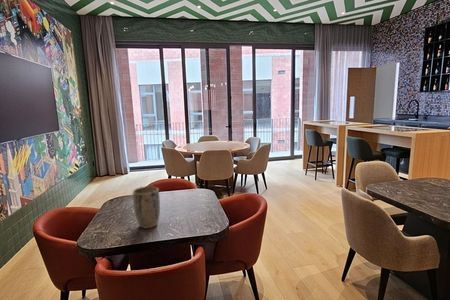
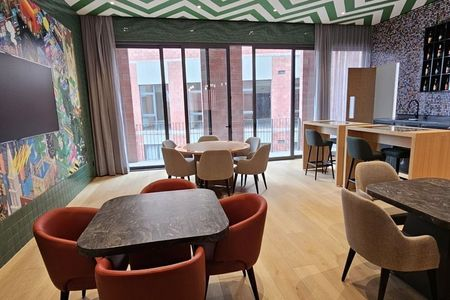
- plant pot (147, 207)
